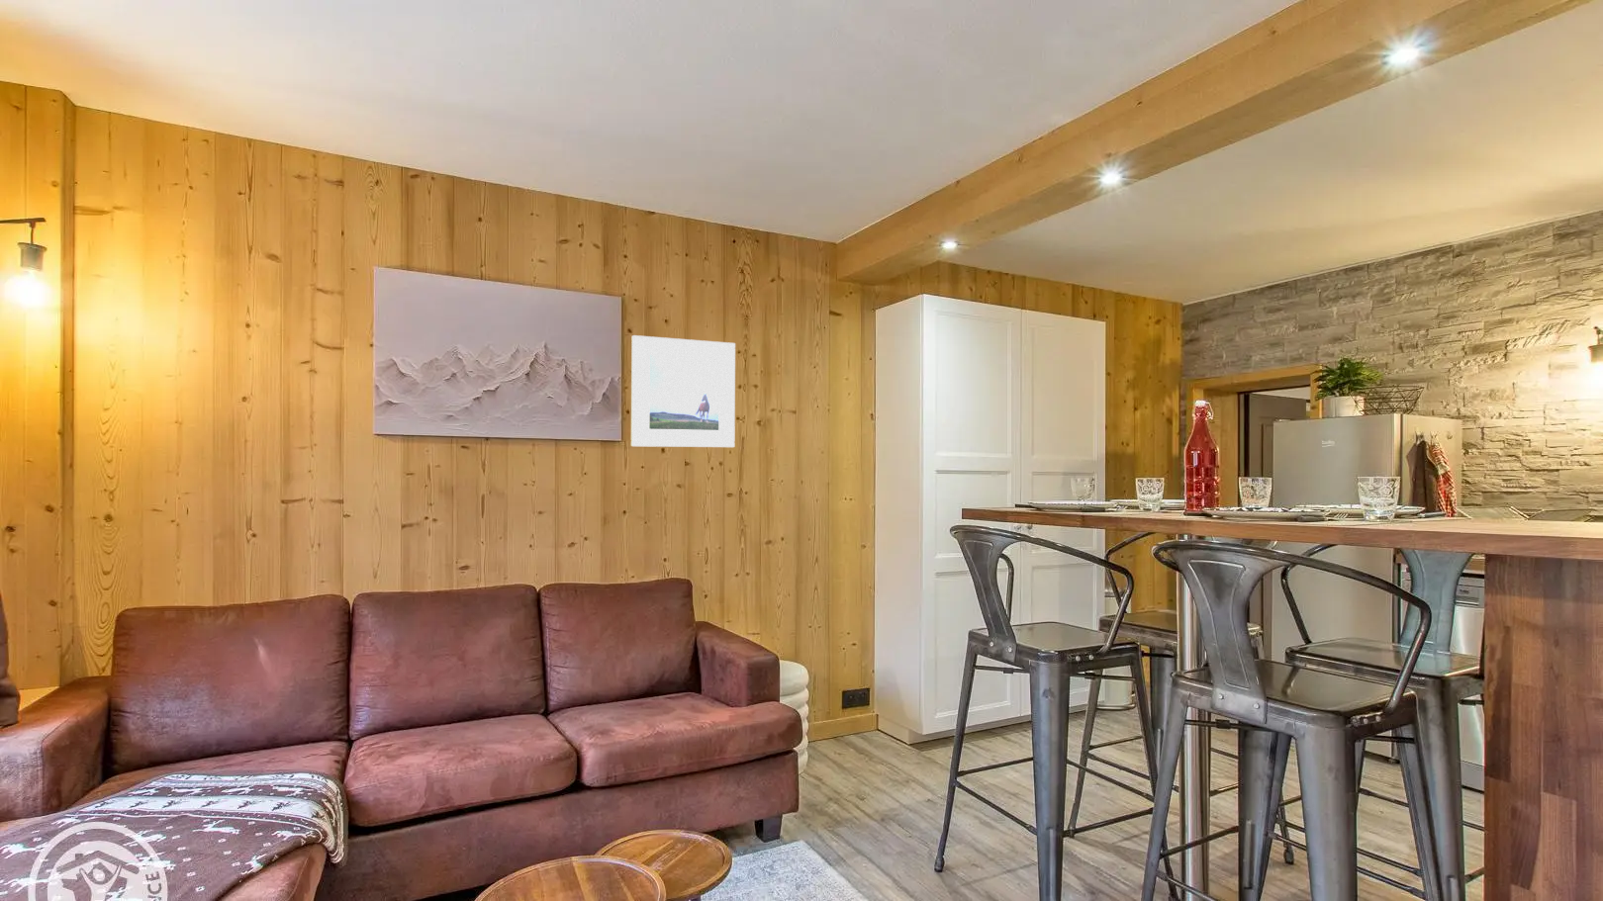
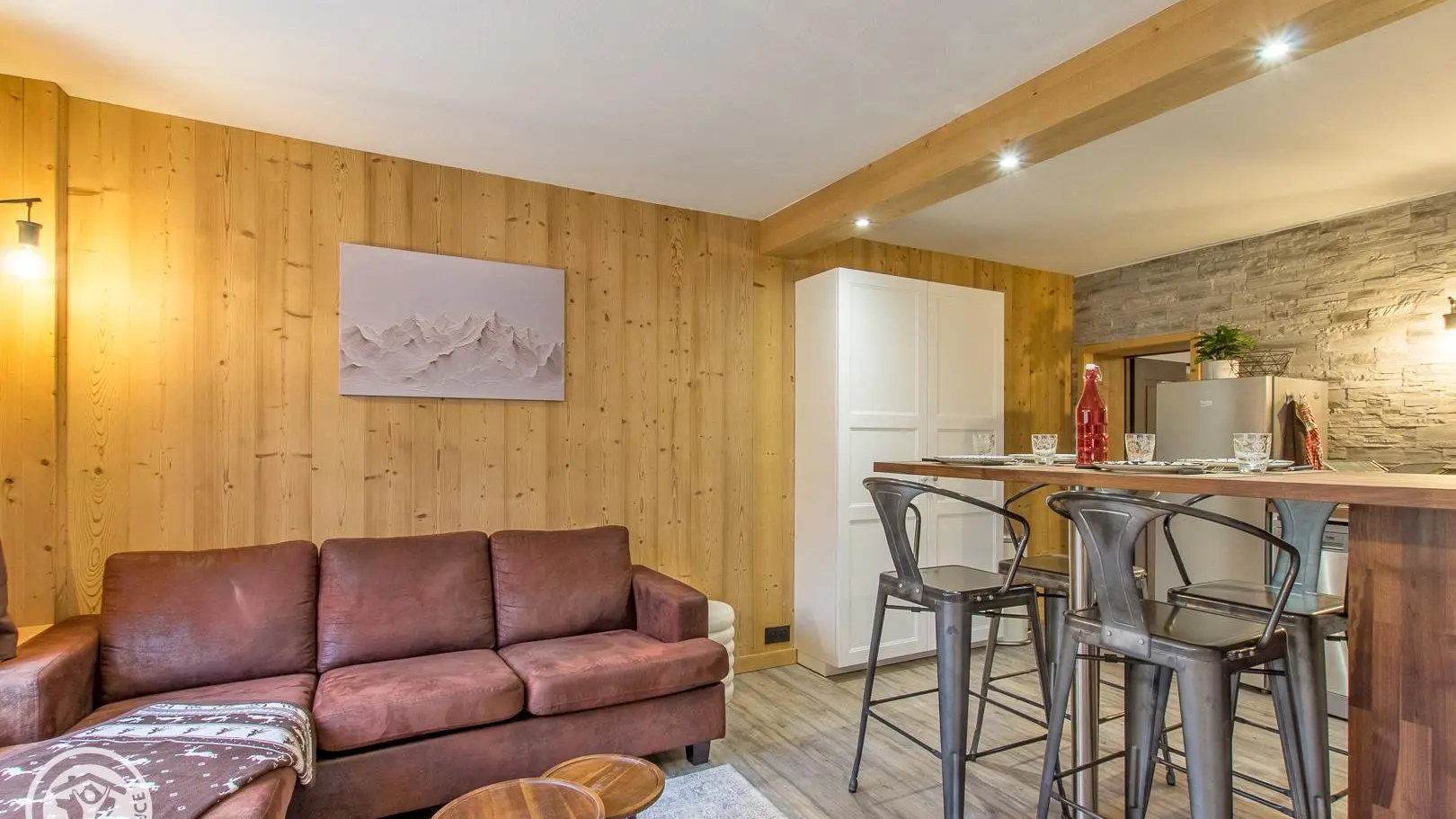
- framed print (685, 393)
